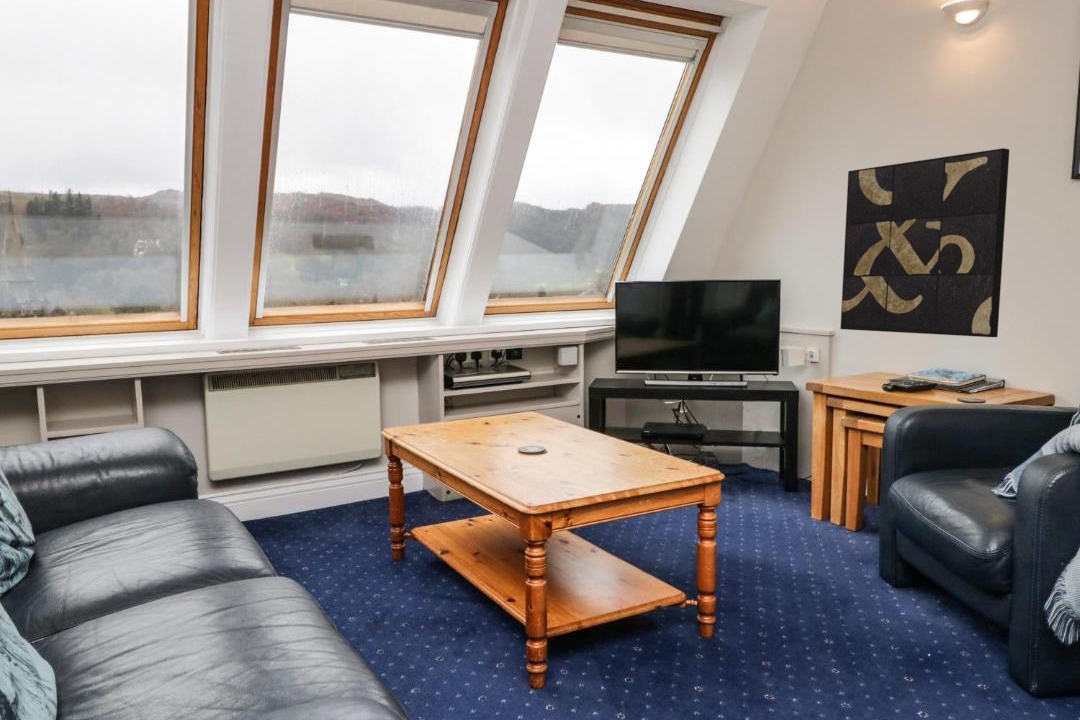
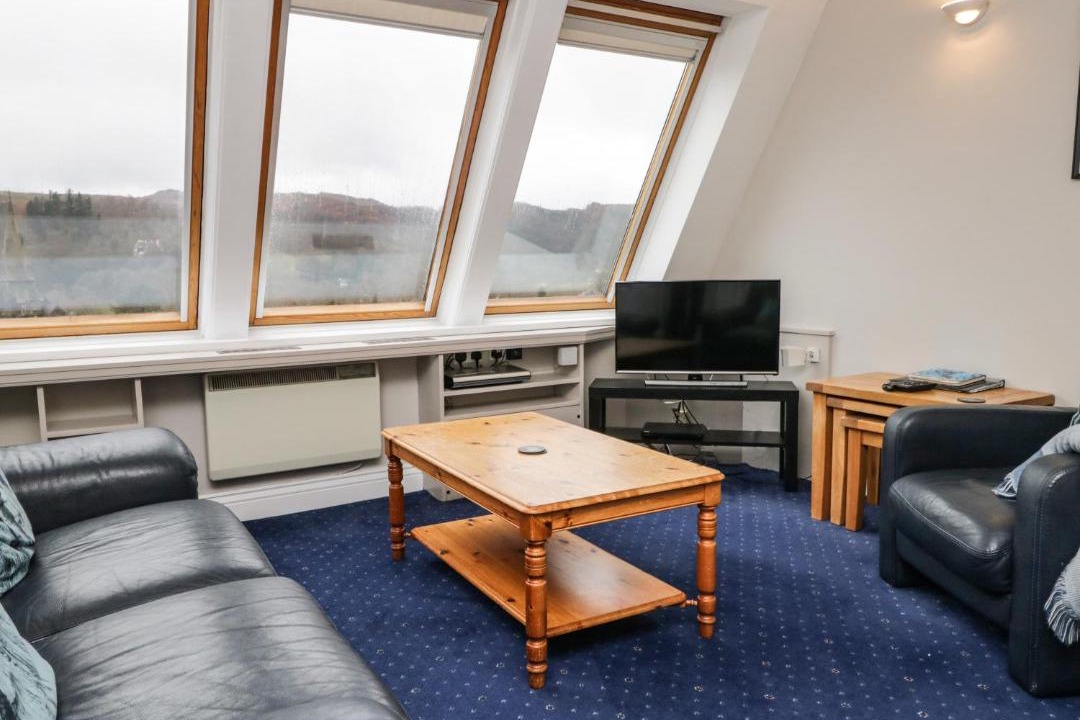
- wall art (917, 247)
